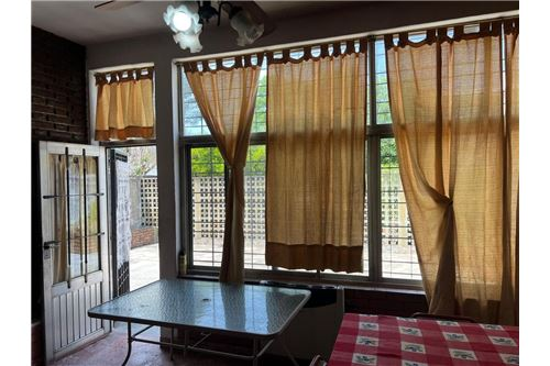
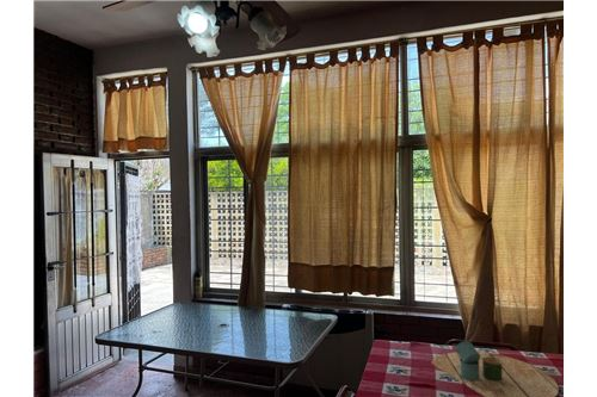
+ decorative tray (490, 356)
